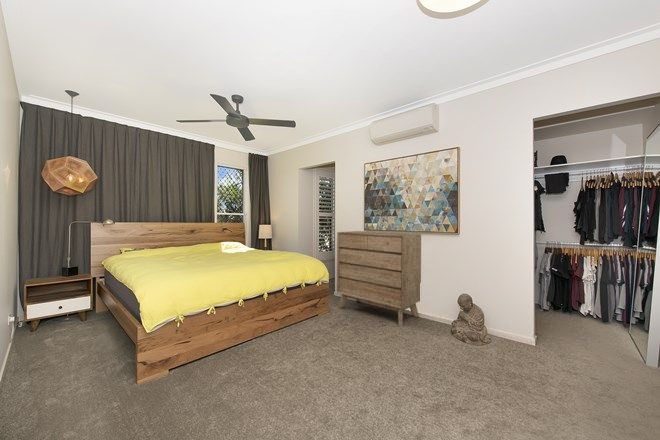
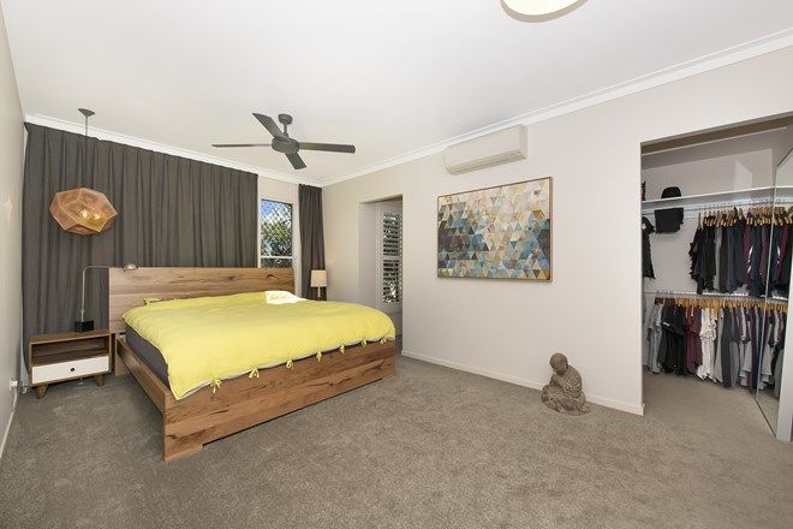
- dresser (376, 272)
